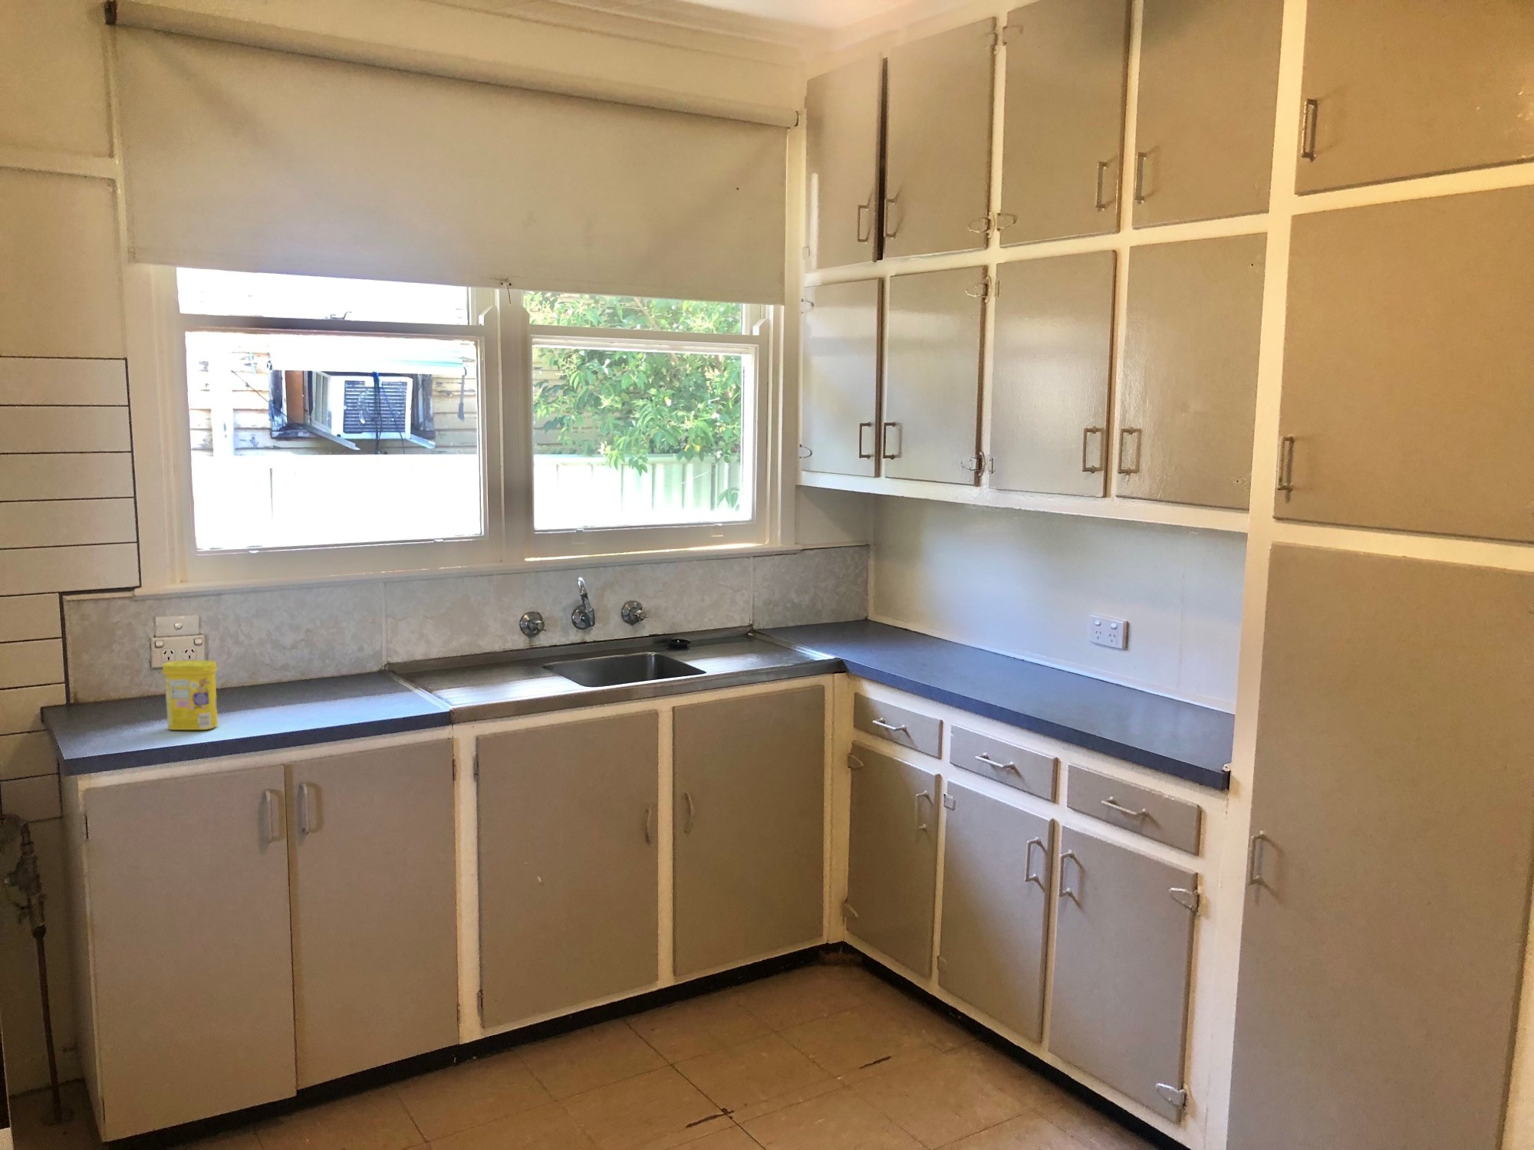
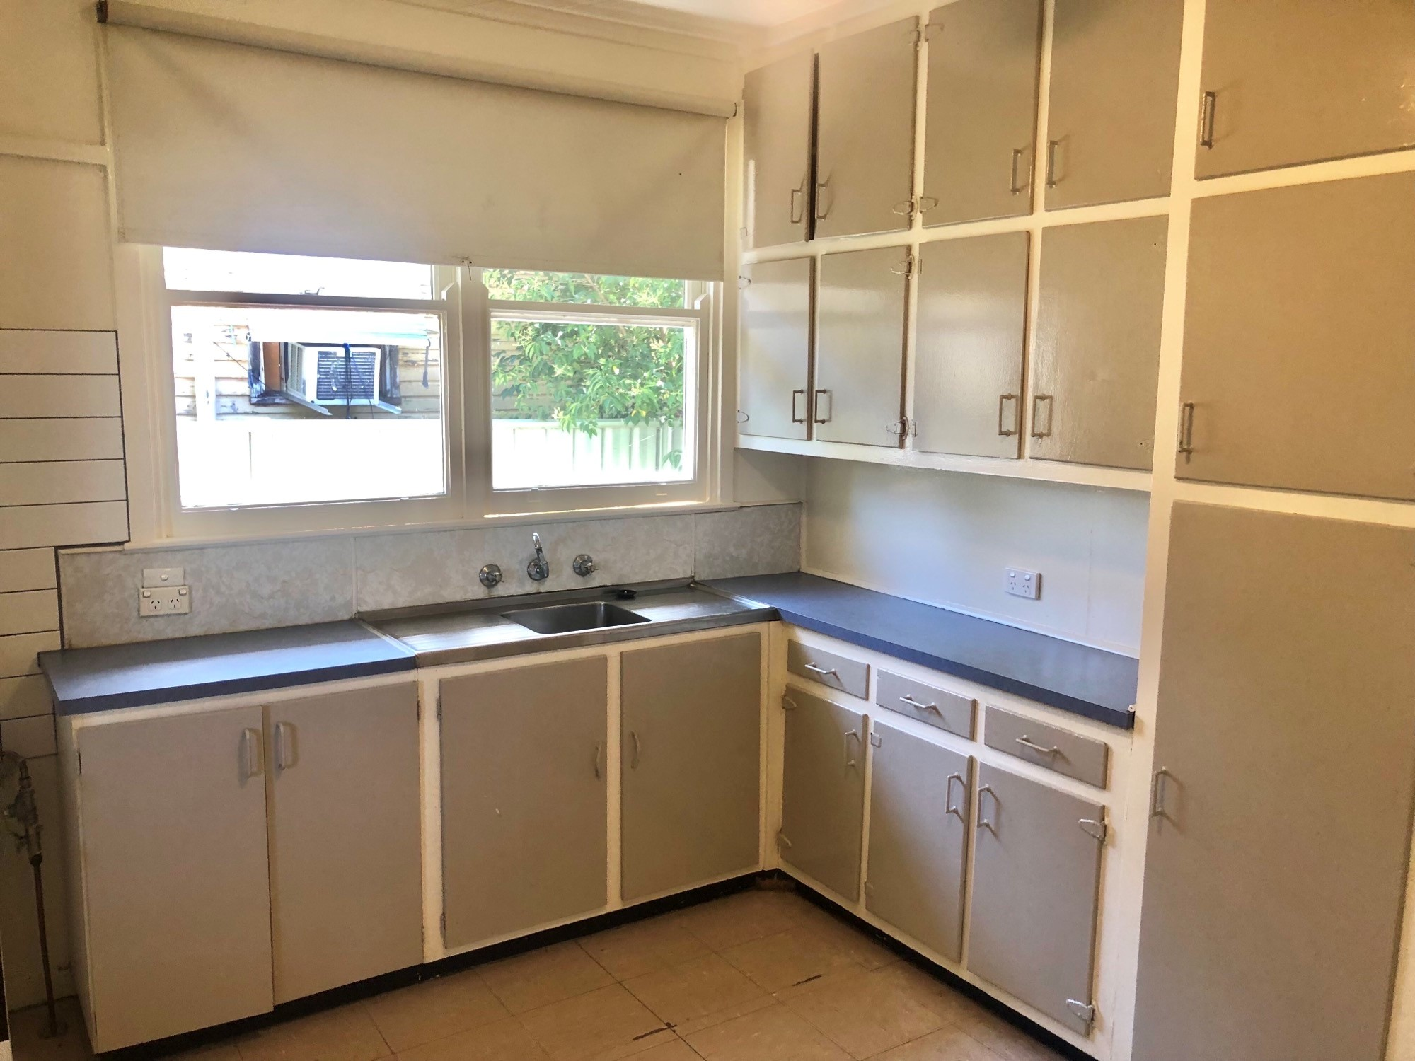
- canister (191, 695)
